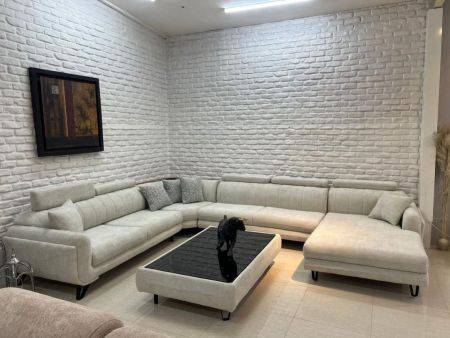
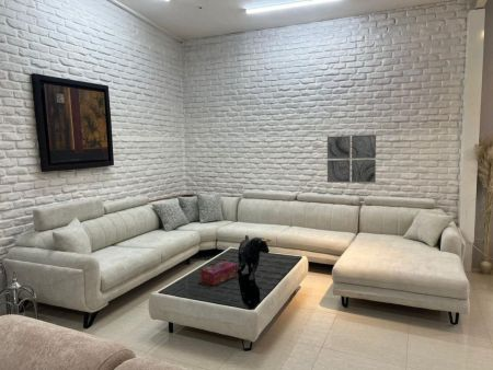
+ wall art (349, 158)
+ tissue box (219, 273)
